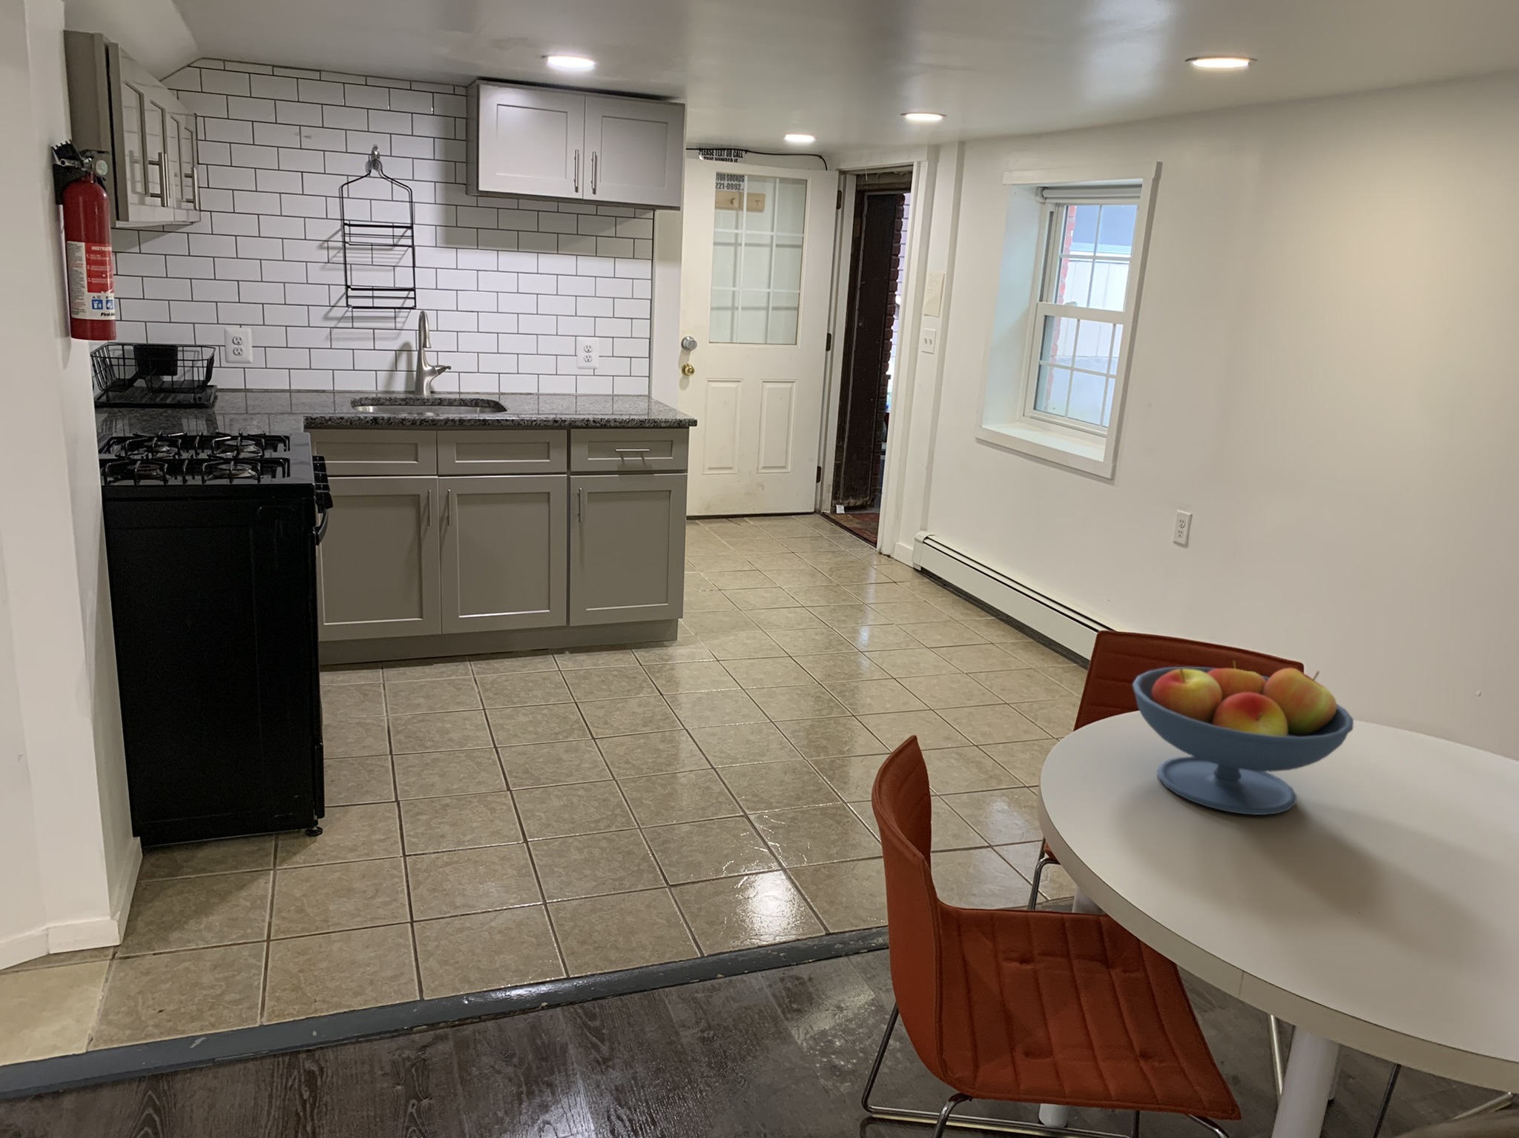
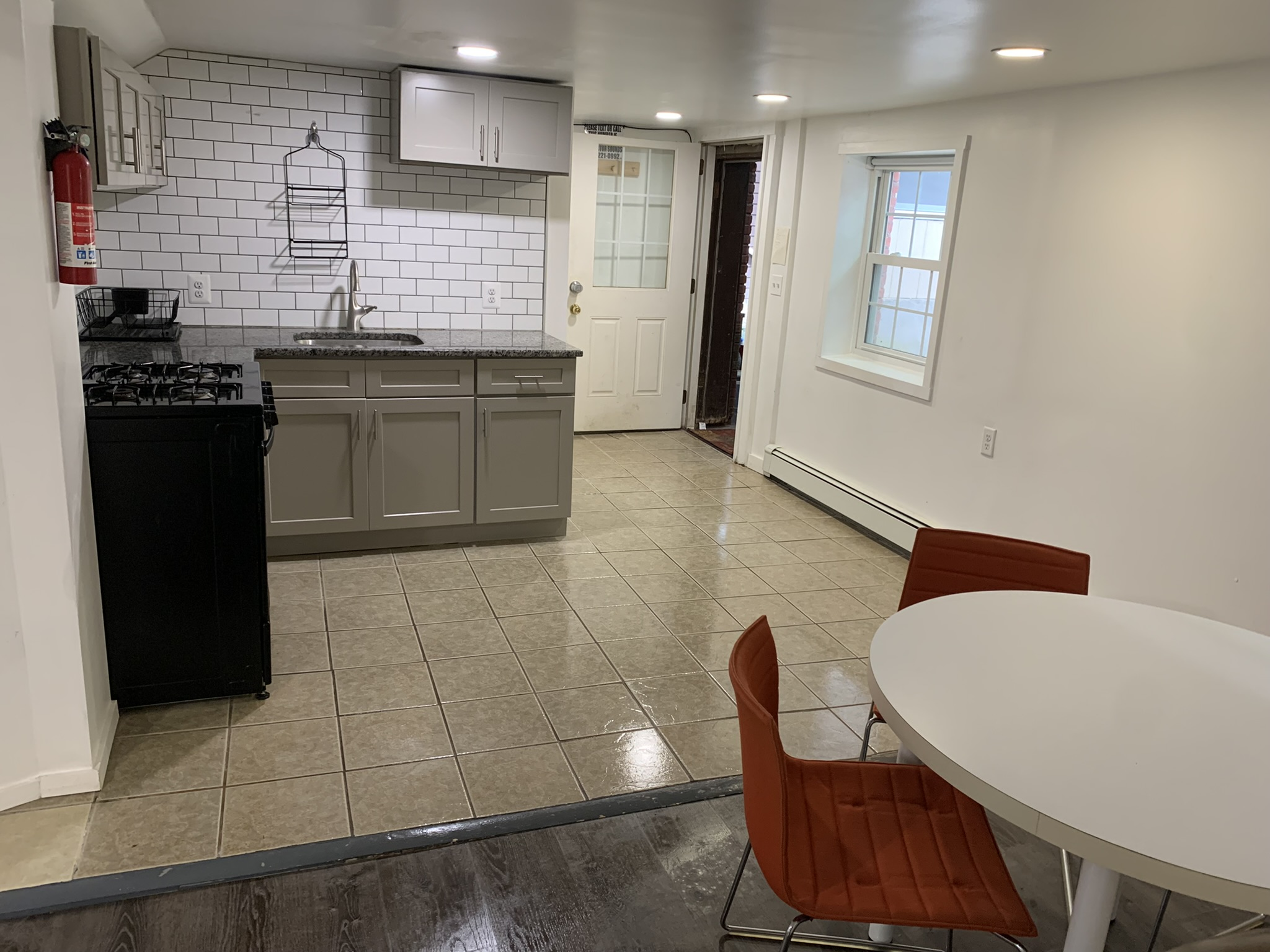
- fruit bowl (1234, 728)
